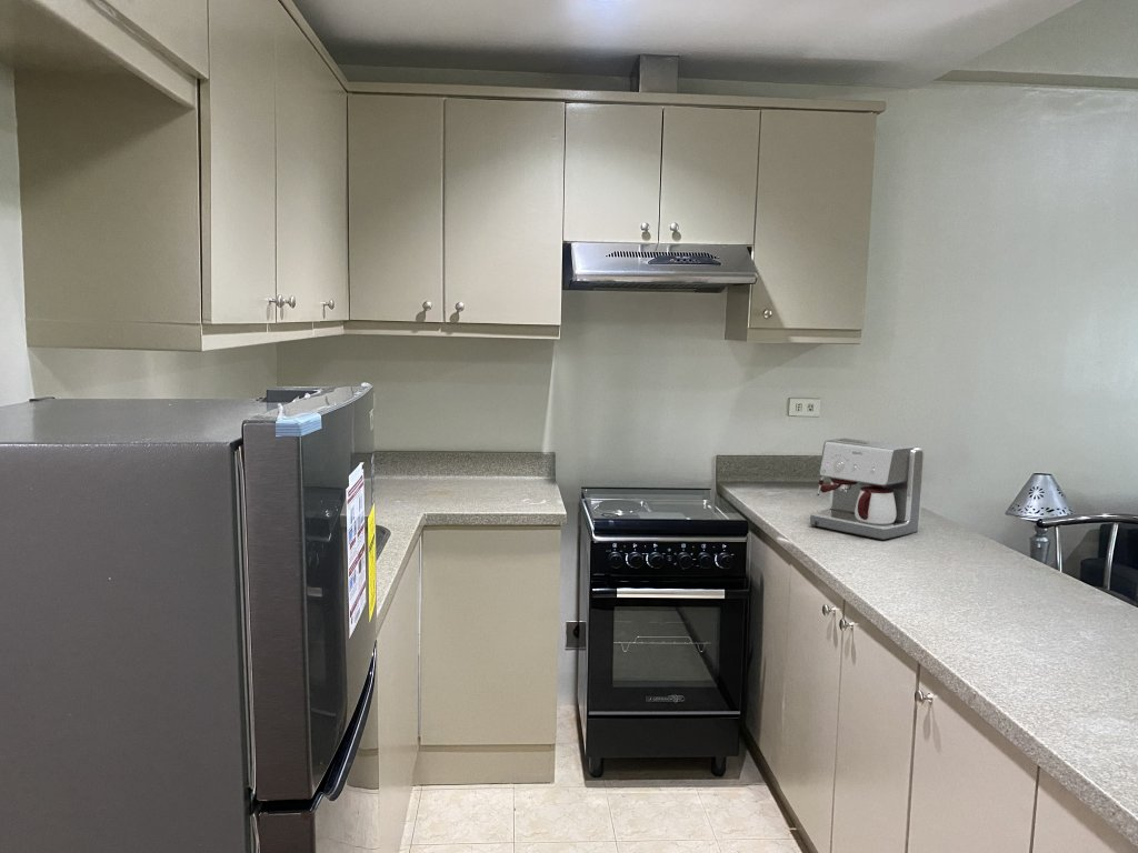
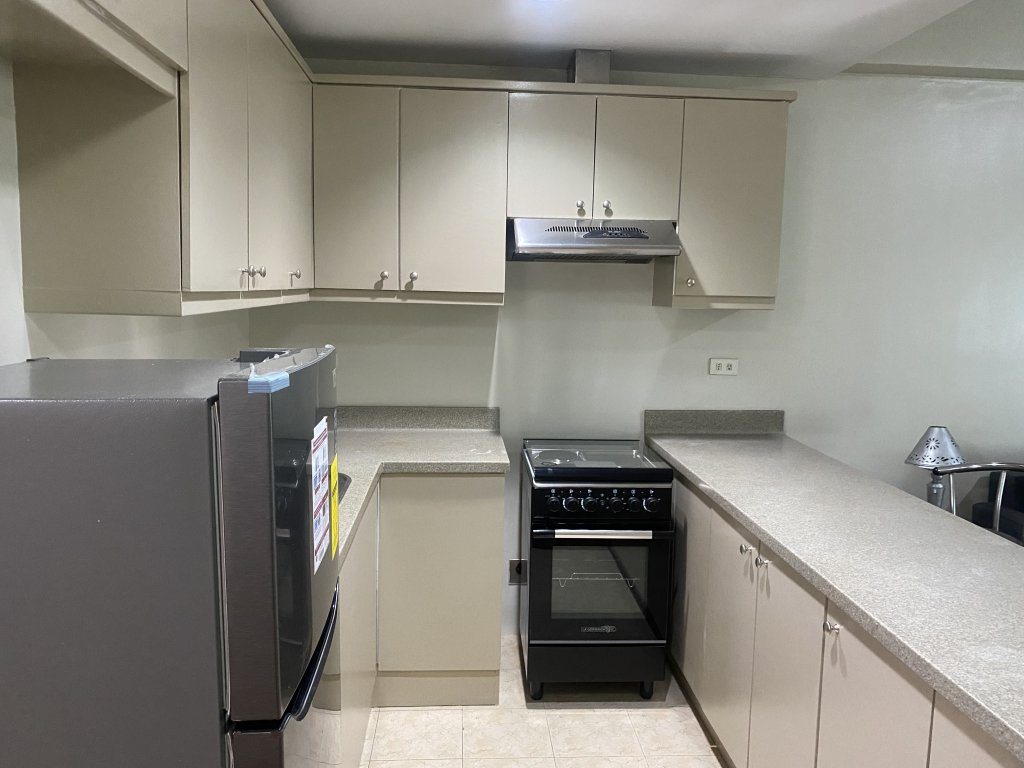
- coffee maker (865, 485)
